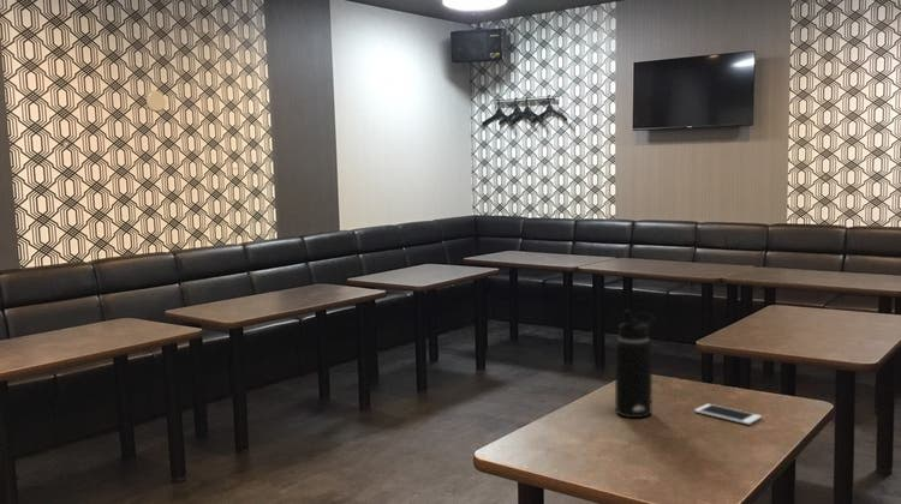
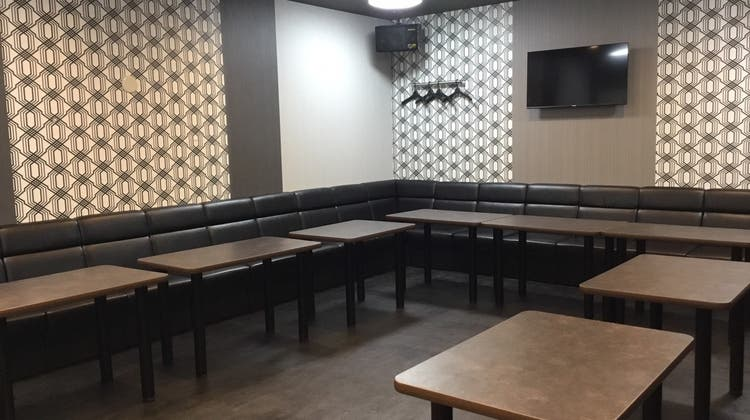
- water bottle (636, 360)
- cell phone (727, 413)
